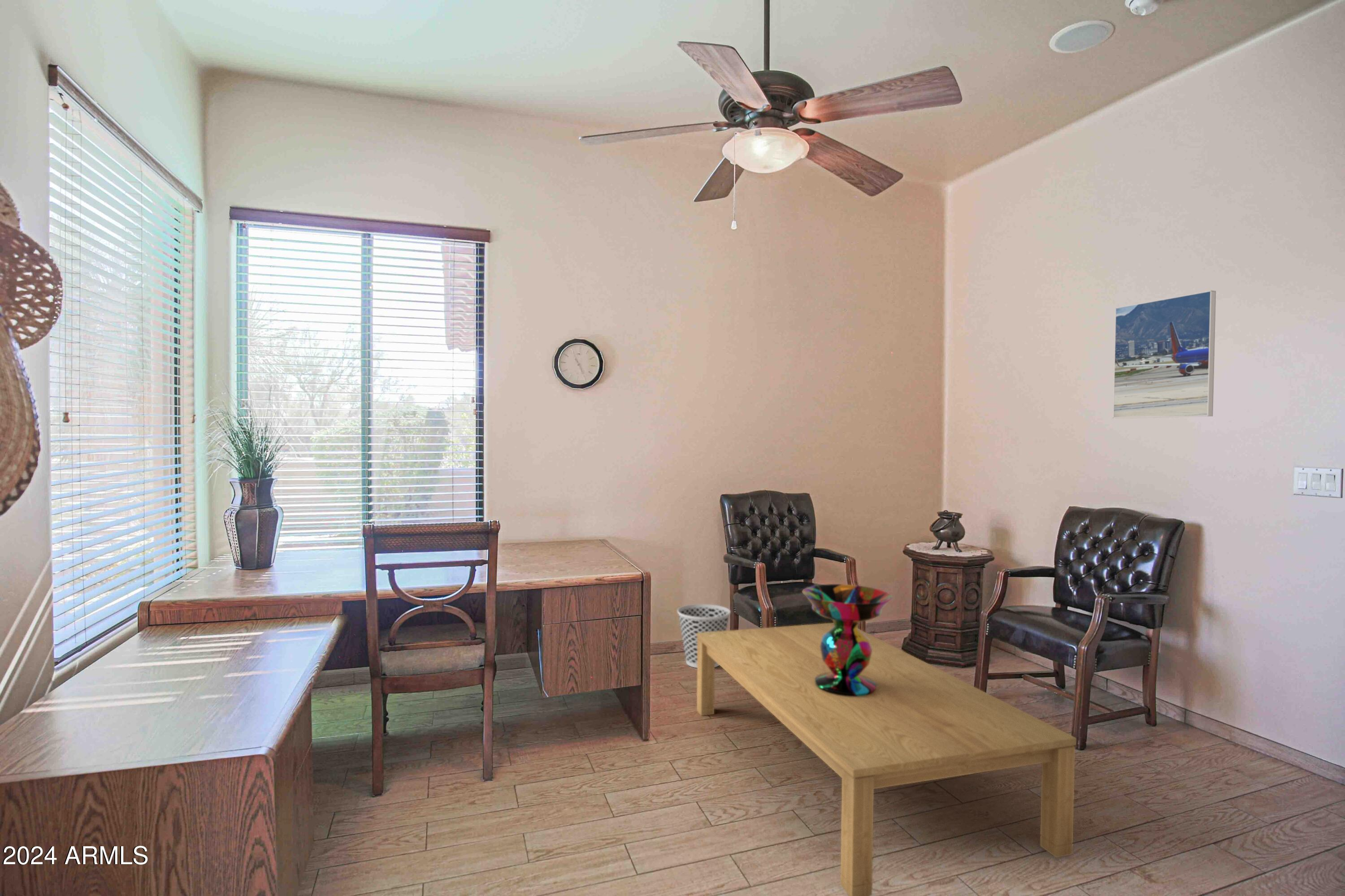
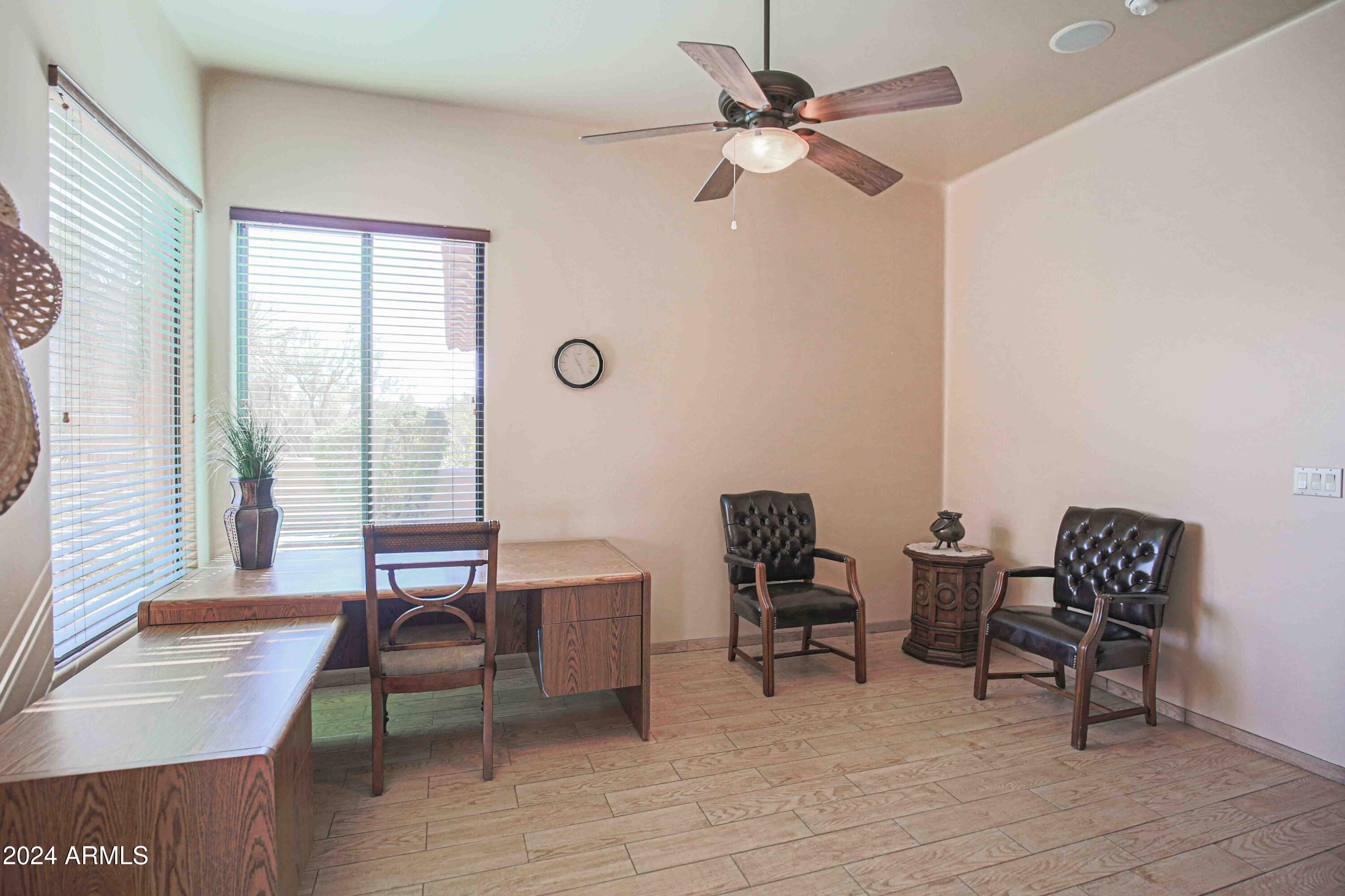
- decorative bowl (846, 639)
- coffee table (847, 721)
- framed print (1161, 359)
- wastebasket (703, 632)
